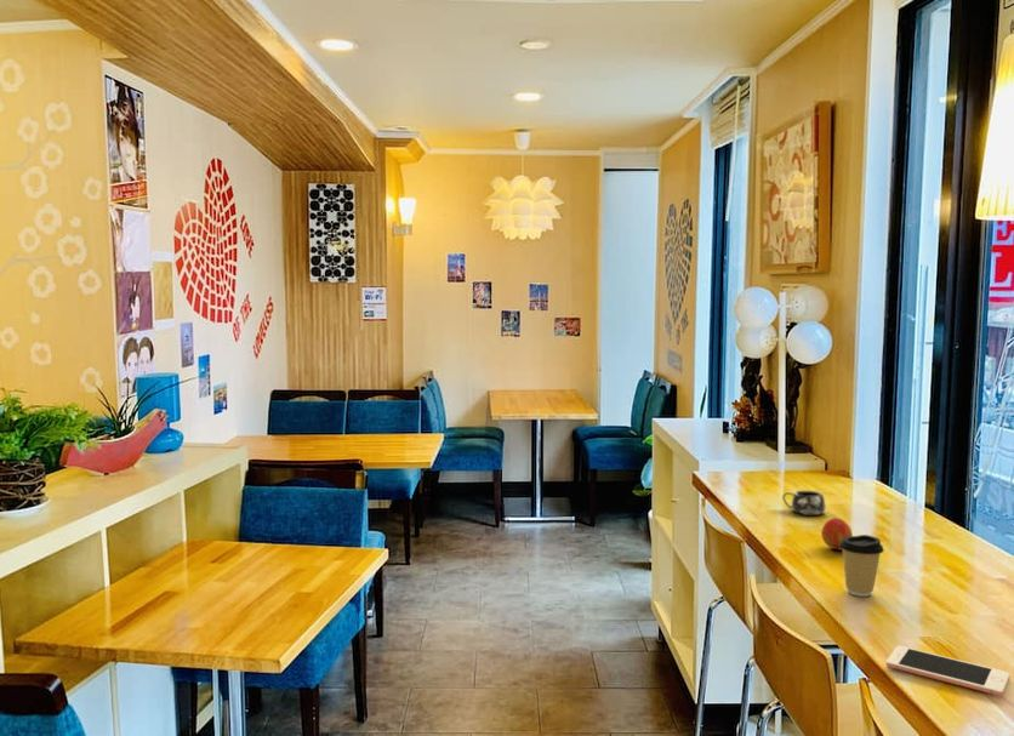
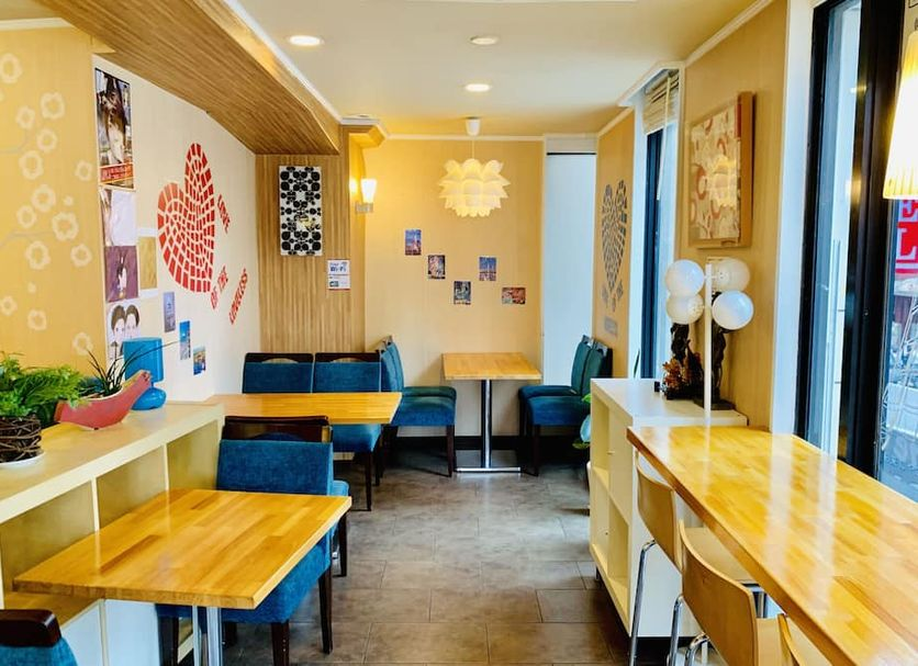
- cell phone (946, 669)
- mug (803, 502)
- coffee cup (860, 565)
- peach (837, 534)
